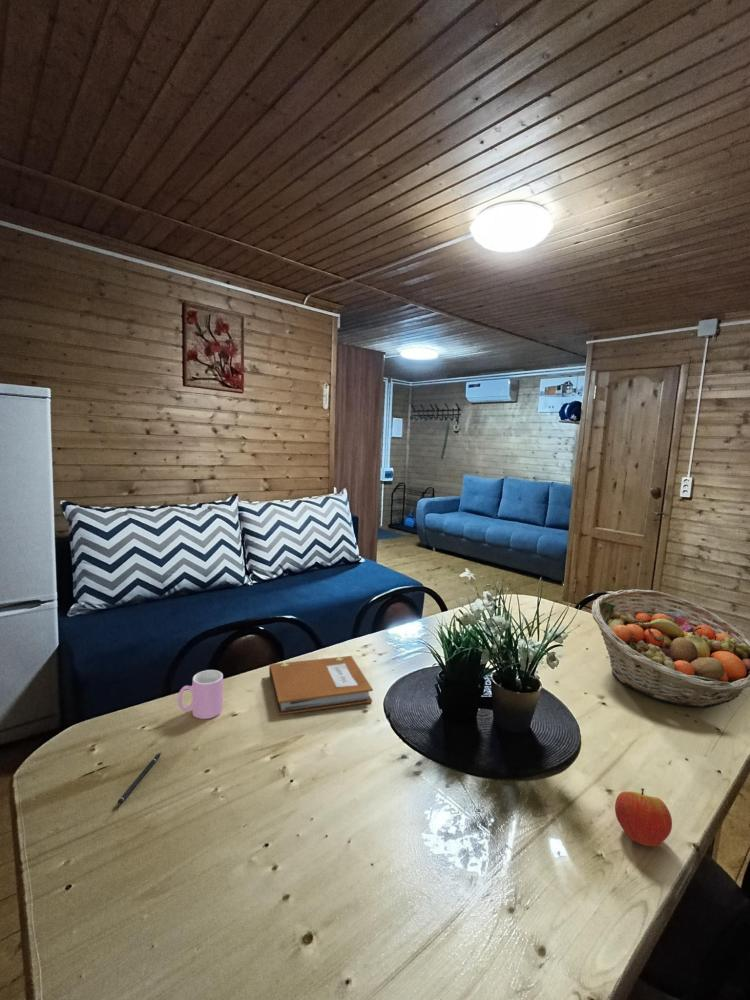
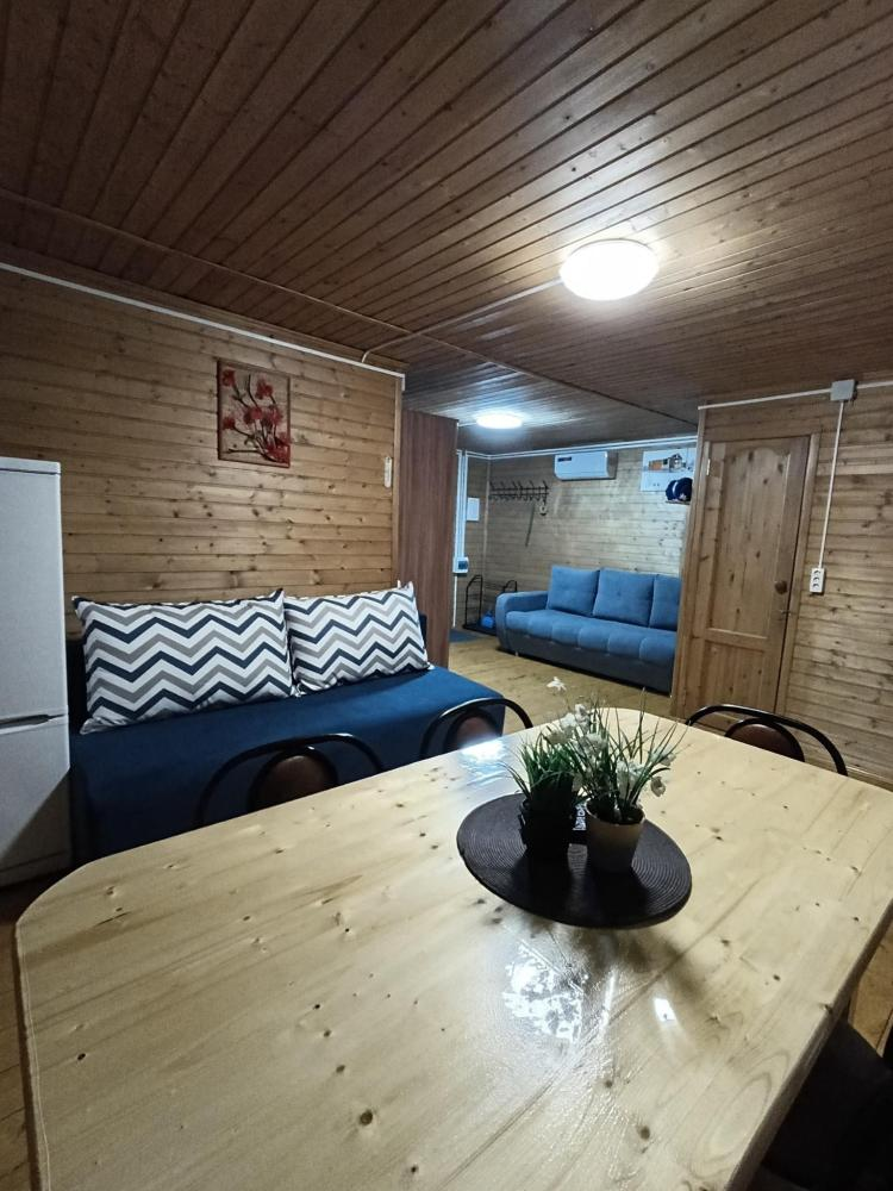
- pen (141, 775)
- cup (200, 695)
- notebook (320, 681)
- apple (642, 814)
- fruit basket (672, 644)
